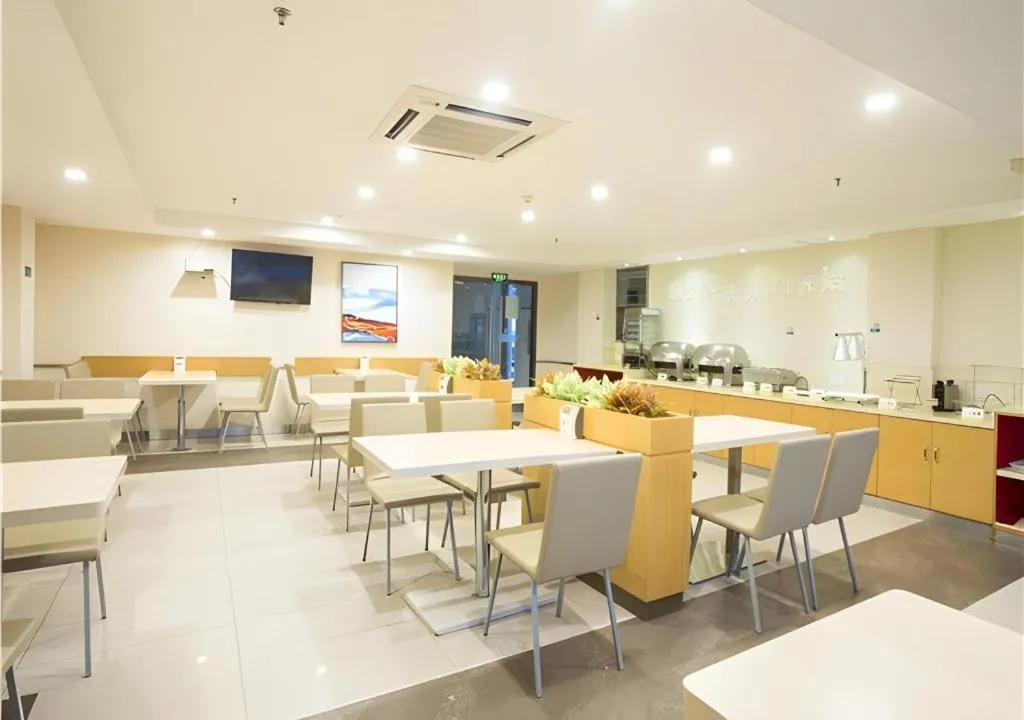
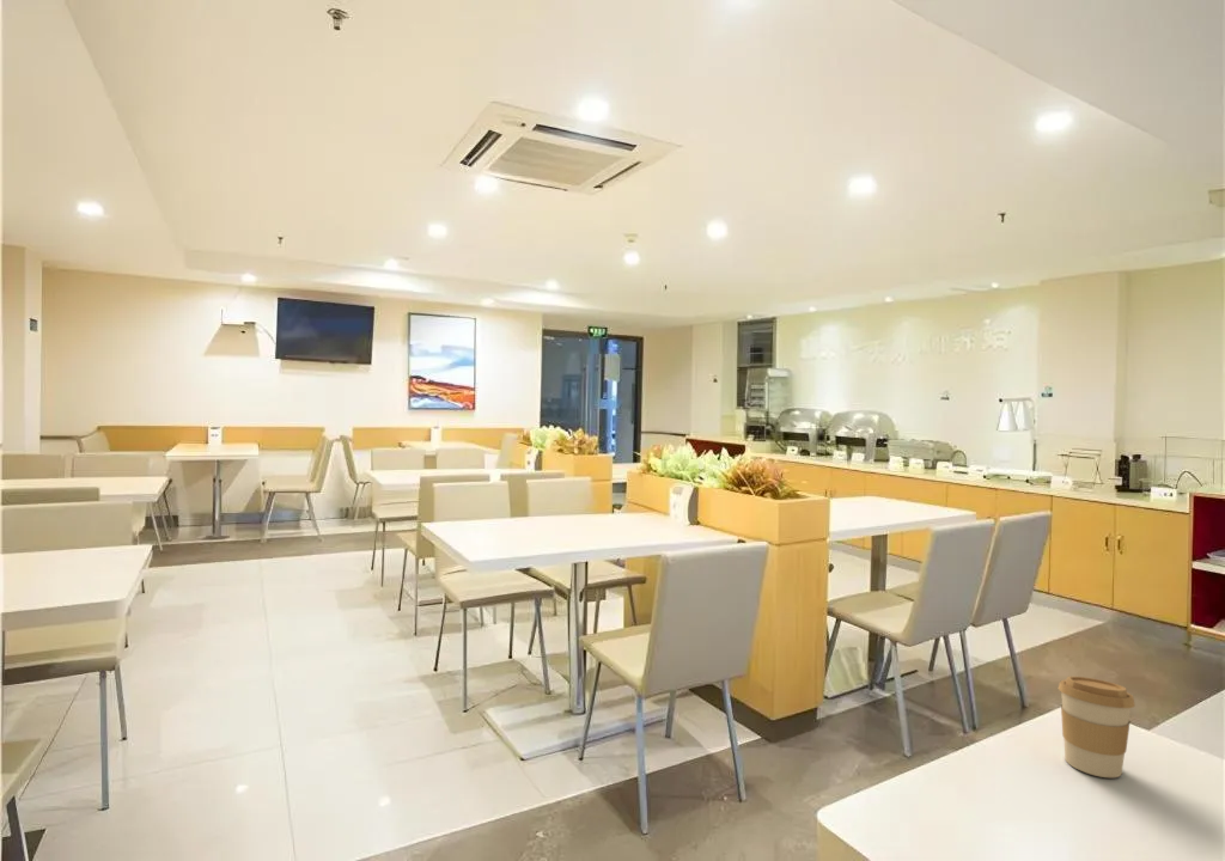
+ coffee cup (1093, 722)
